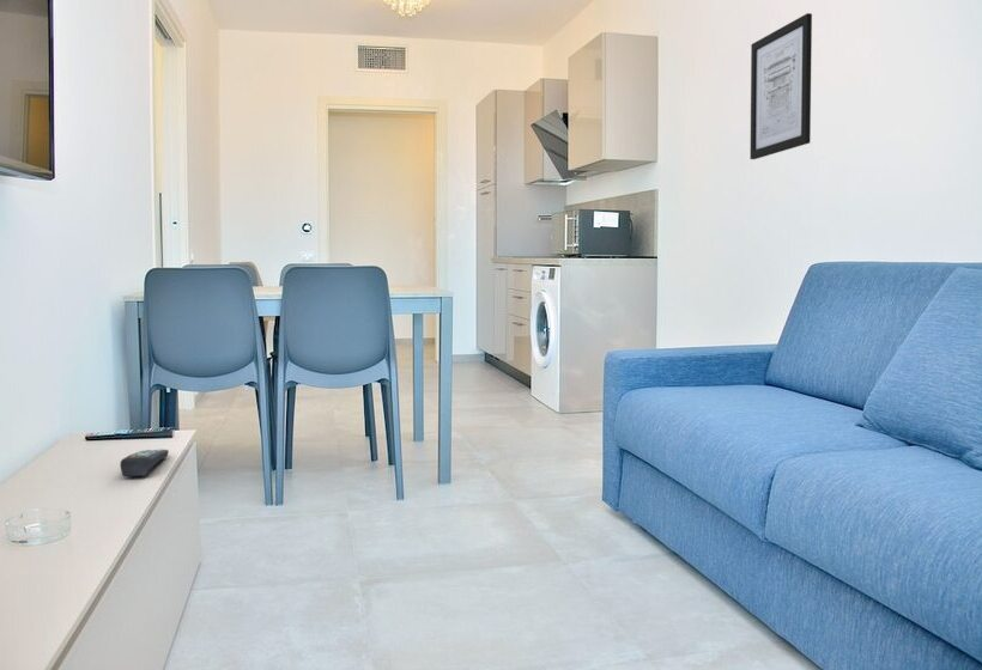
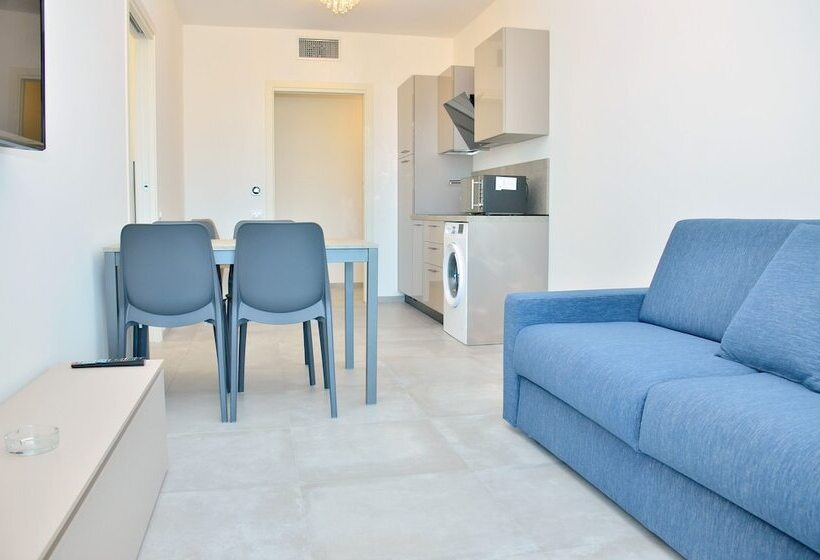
- remote control (145, 458)
- wall art (778, 91)
